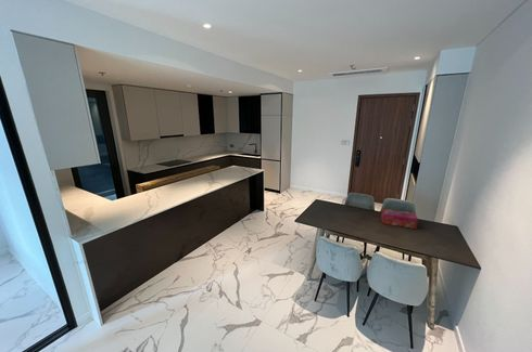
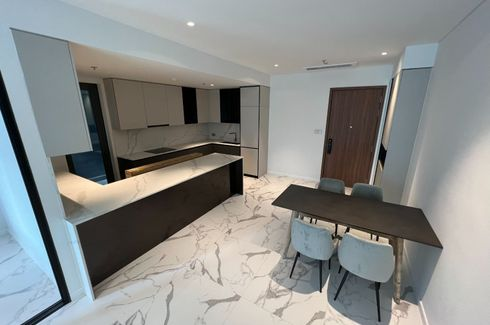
- tissue box (398, 218)
